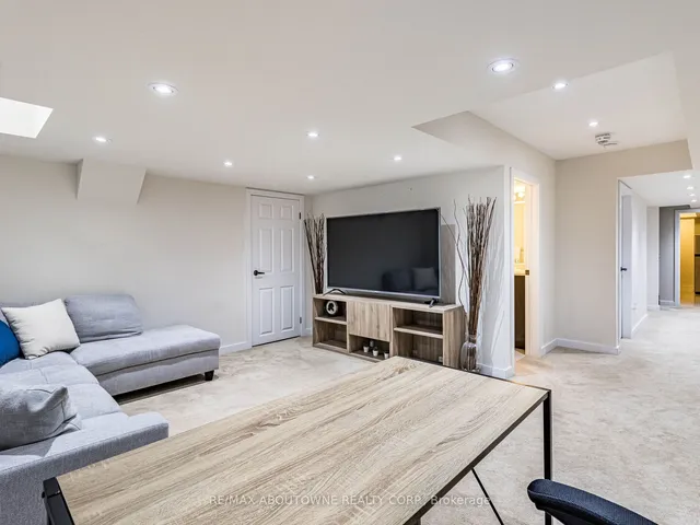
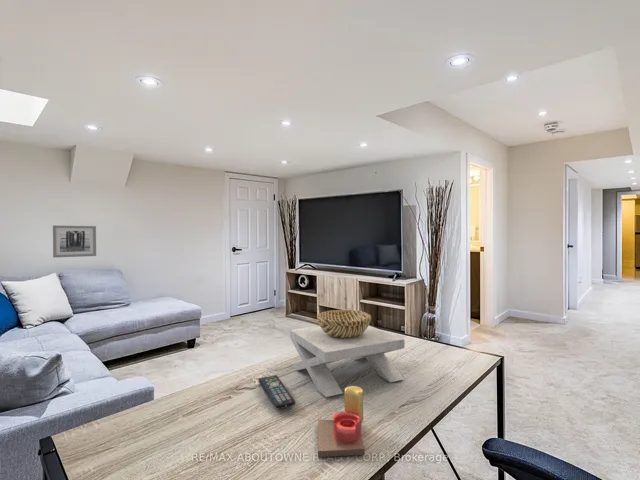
+ candle (341, 416)
+ remote control (275, 390)
+ wall art (75, 241)
+ decorative bowl (344, 343)
